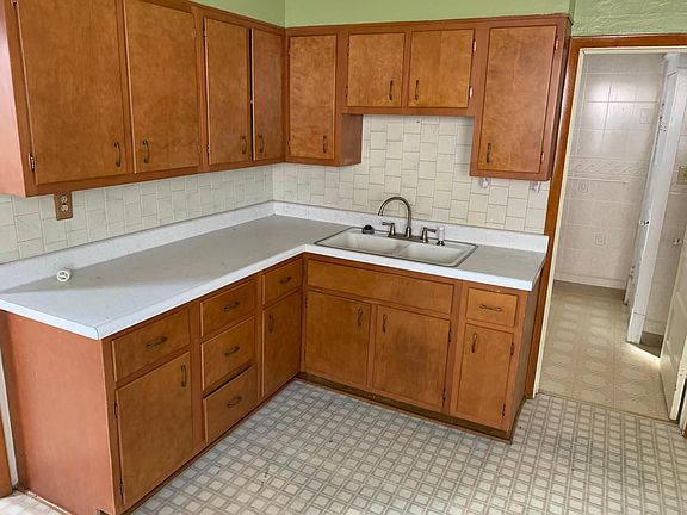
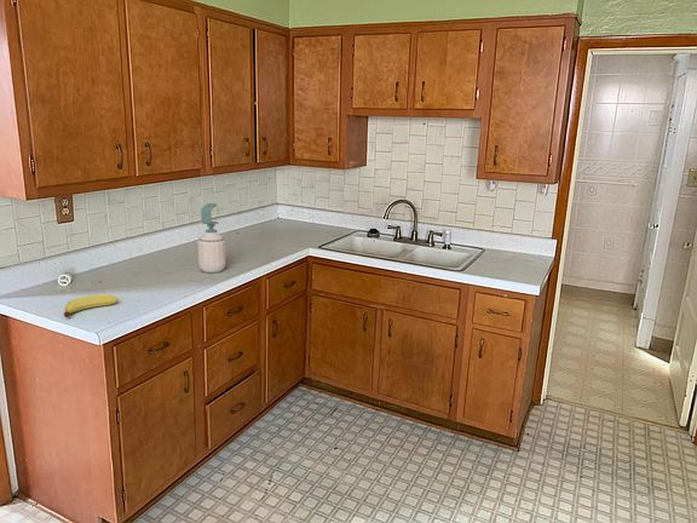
+ fruit (91, 304)
+ soap bottle (211, 237)
